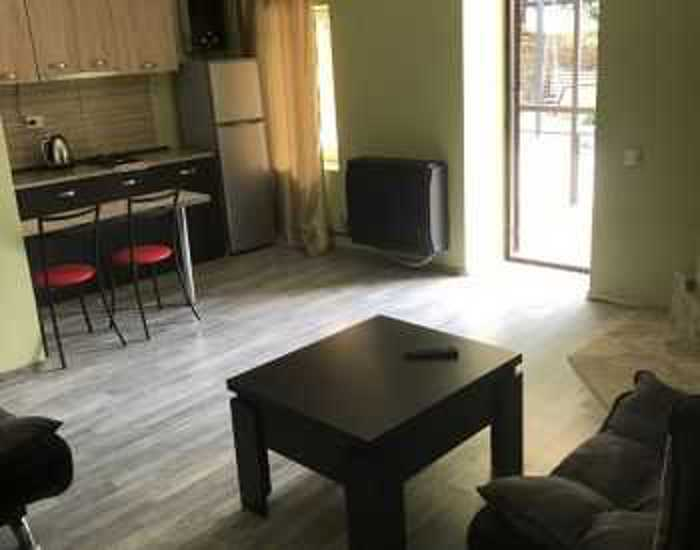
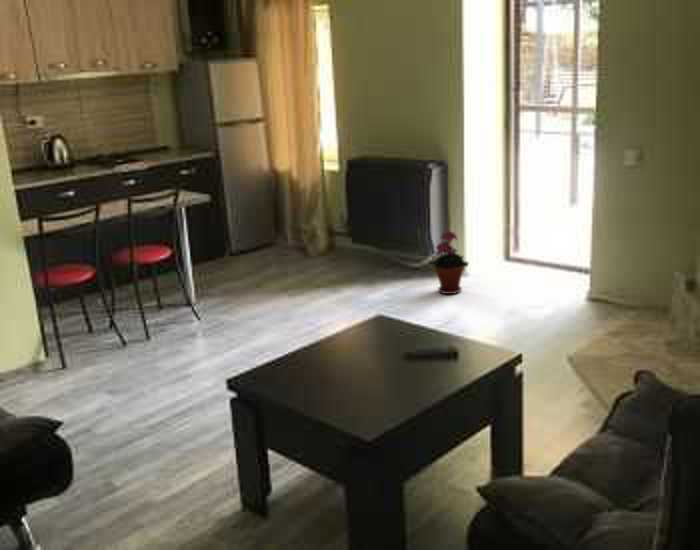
+ potted plant (448, 261)
